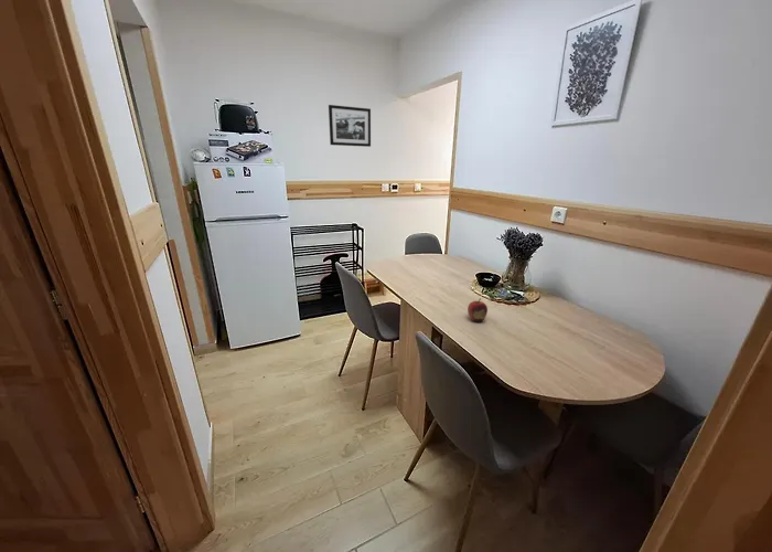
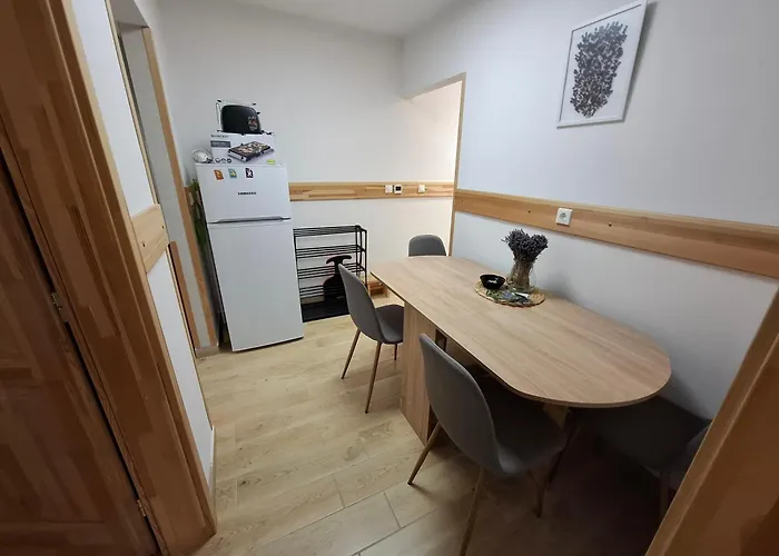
- picture frame (350, 126)
- fruit (476, 309)
